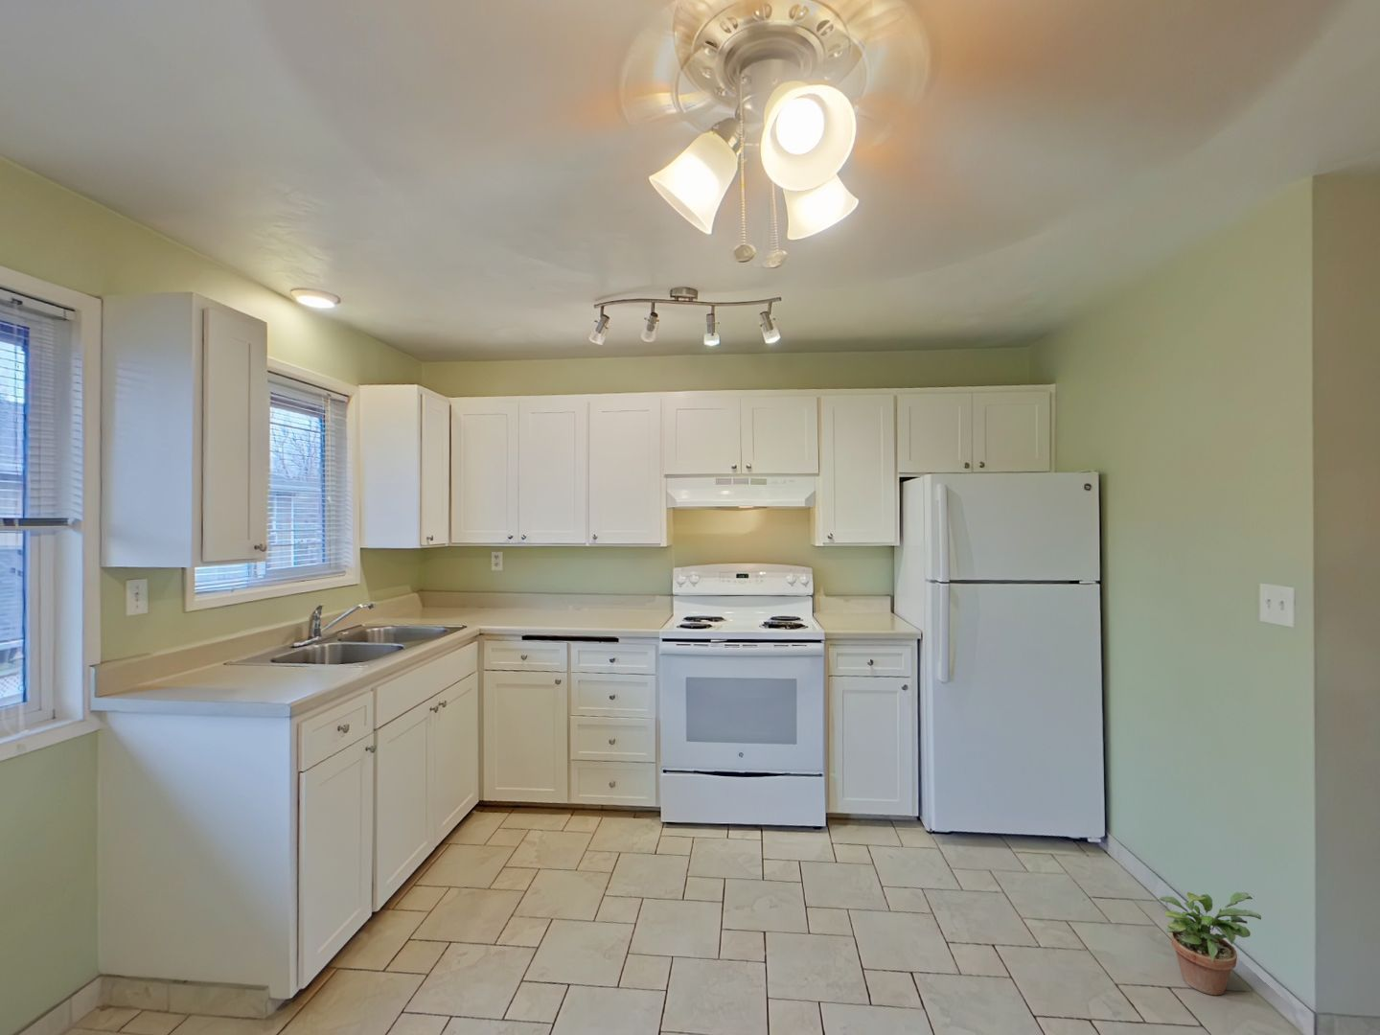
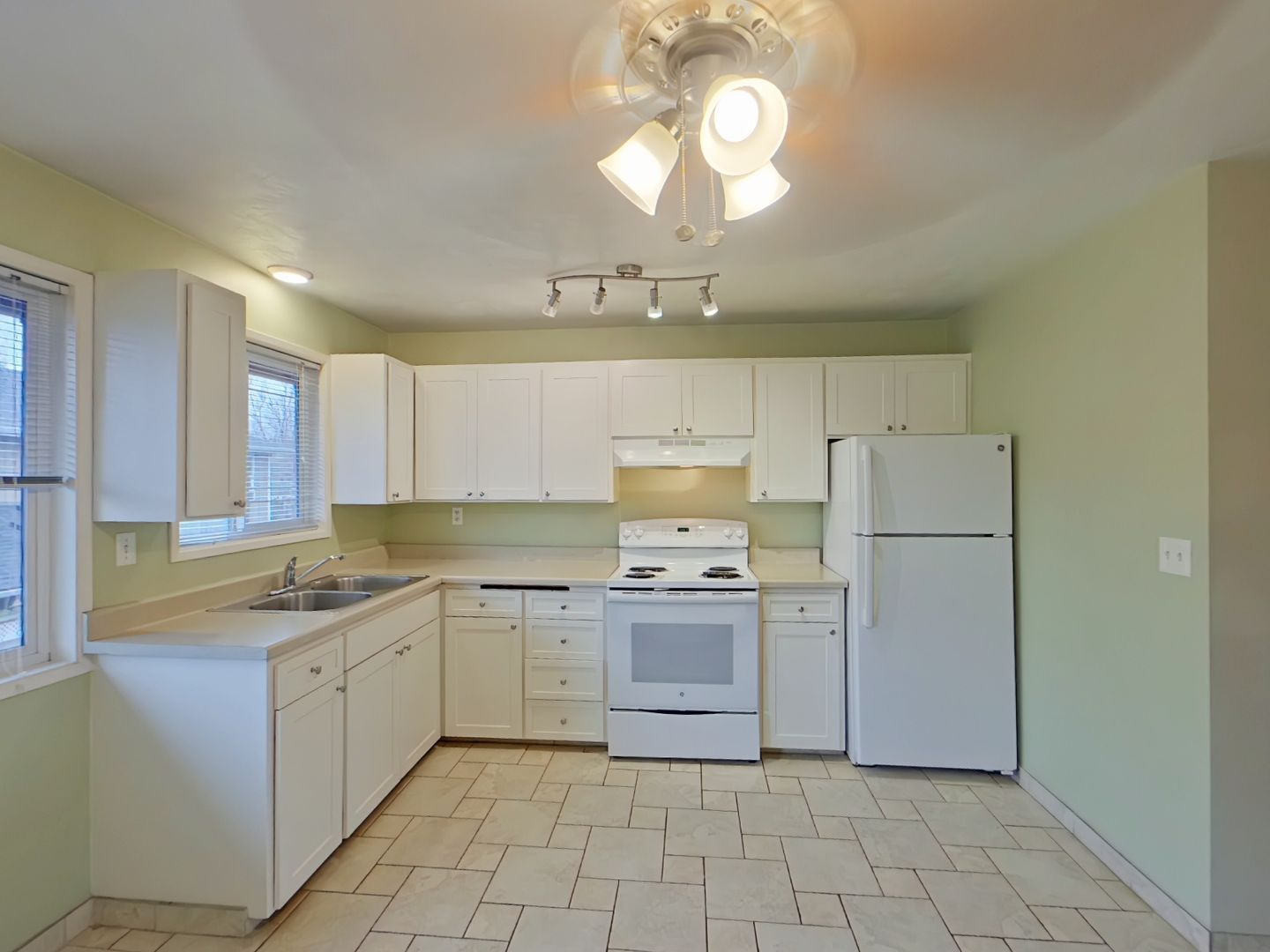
- potted plant (1205, 932)
